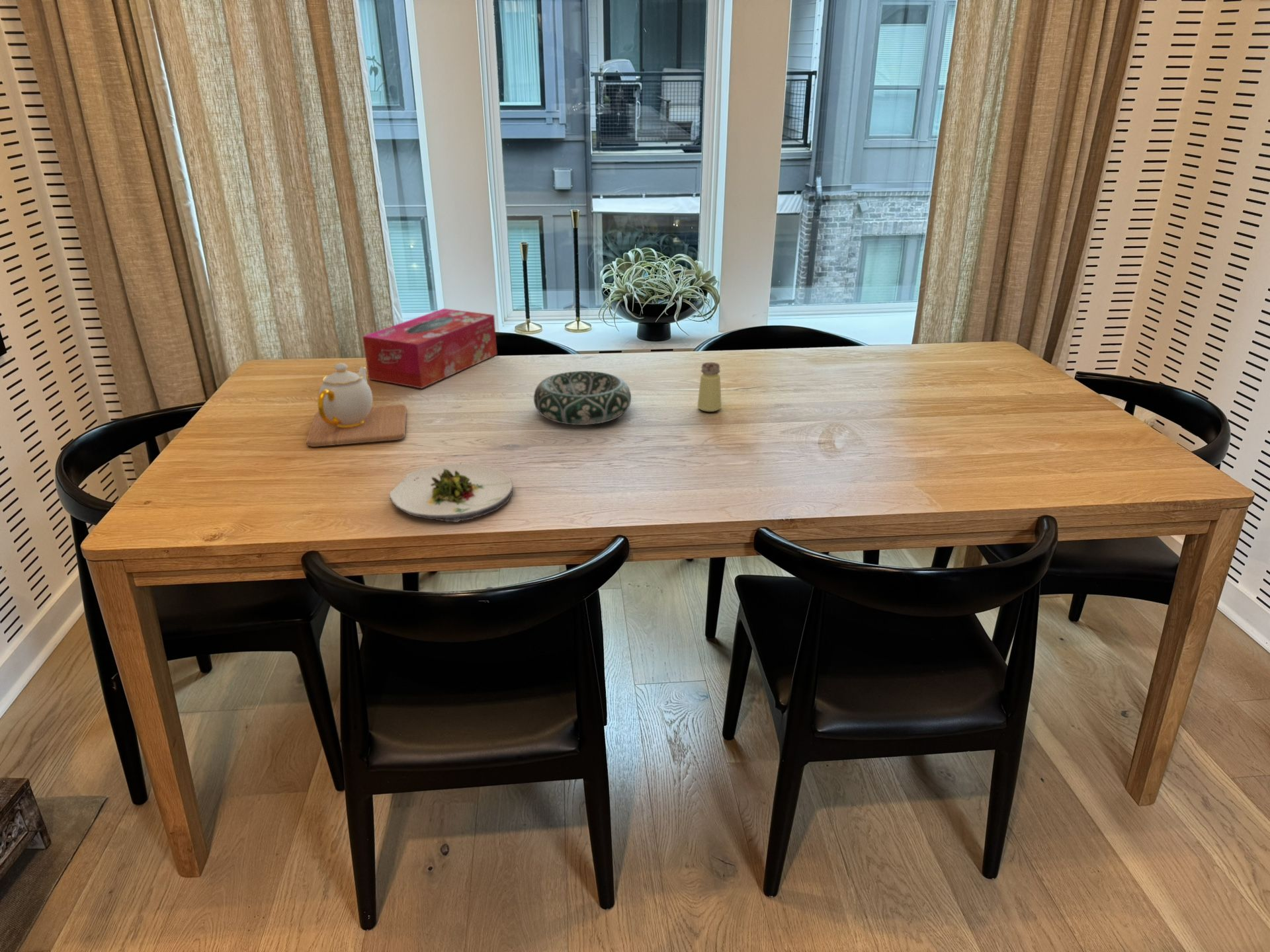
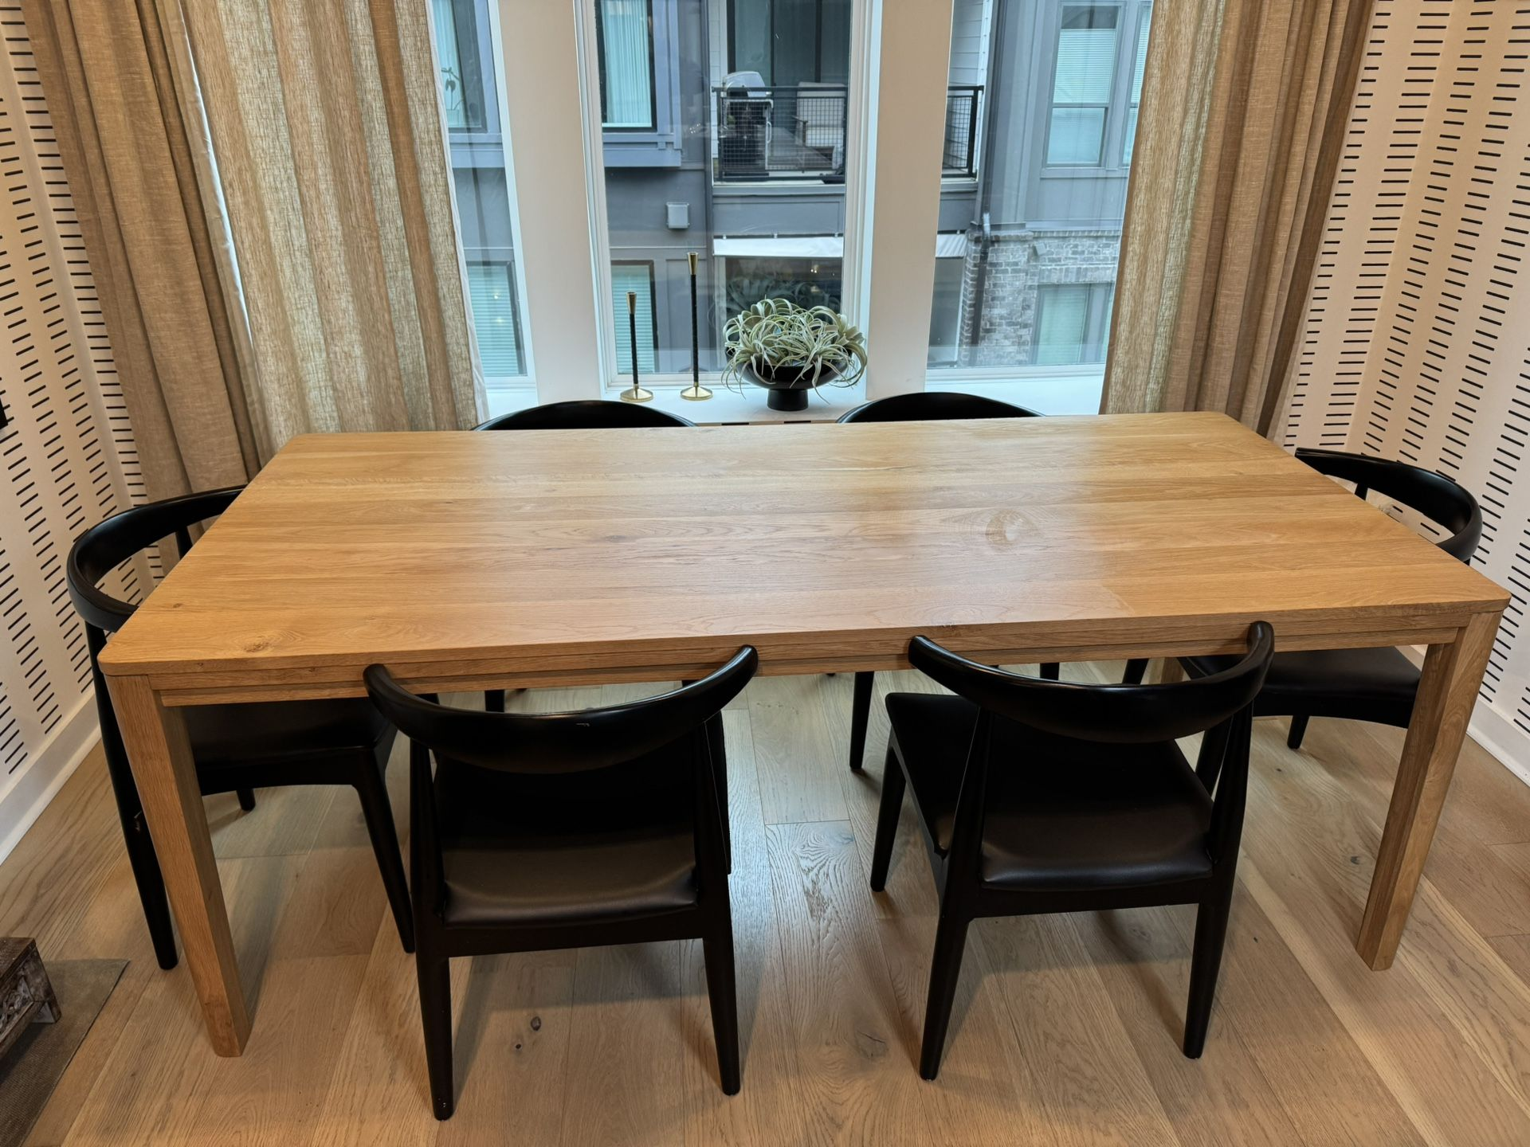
- salad plate (453, 483)
- teapot (355, 395)
- saltshaker (710, 386)
- decorative bowl (582, 397)
- tissue box (433, 346)
